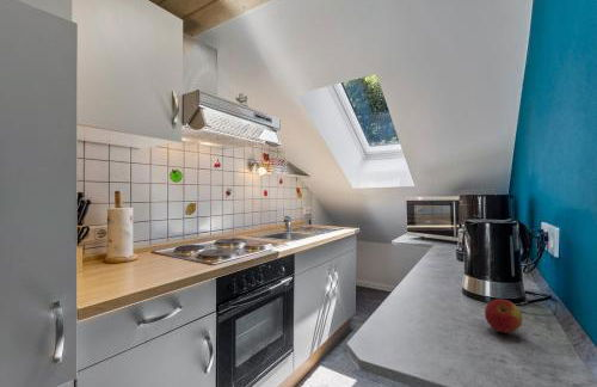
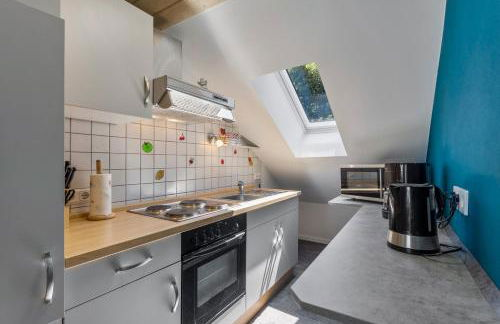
- apple (503, 315)
